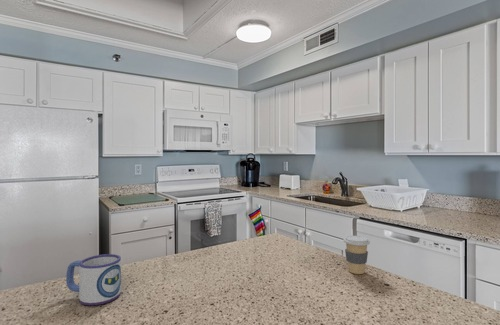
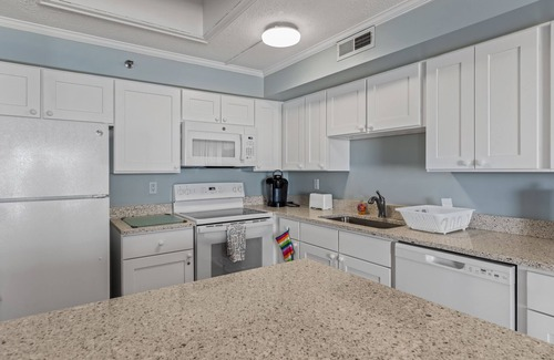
- mug (93, 277)
- coffee cup (356, 254)
